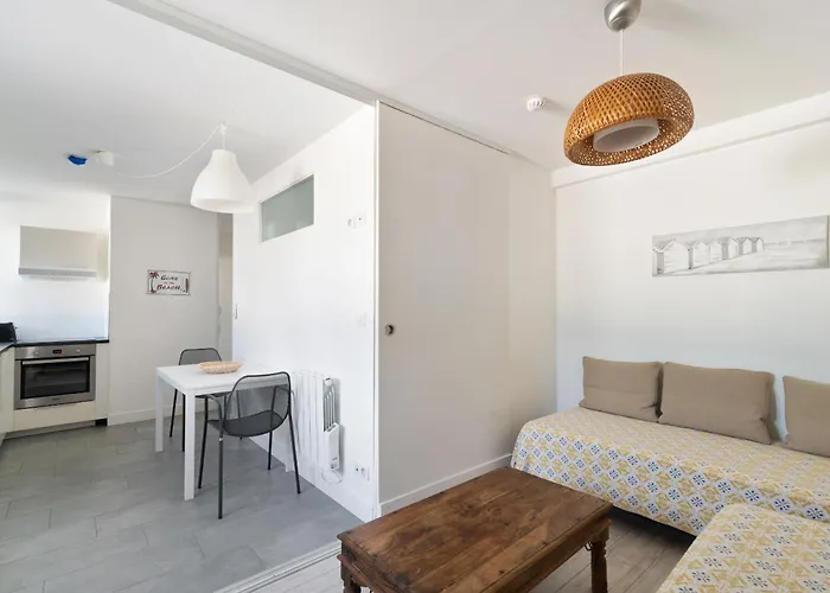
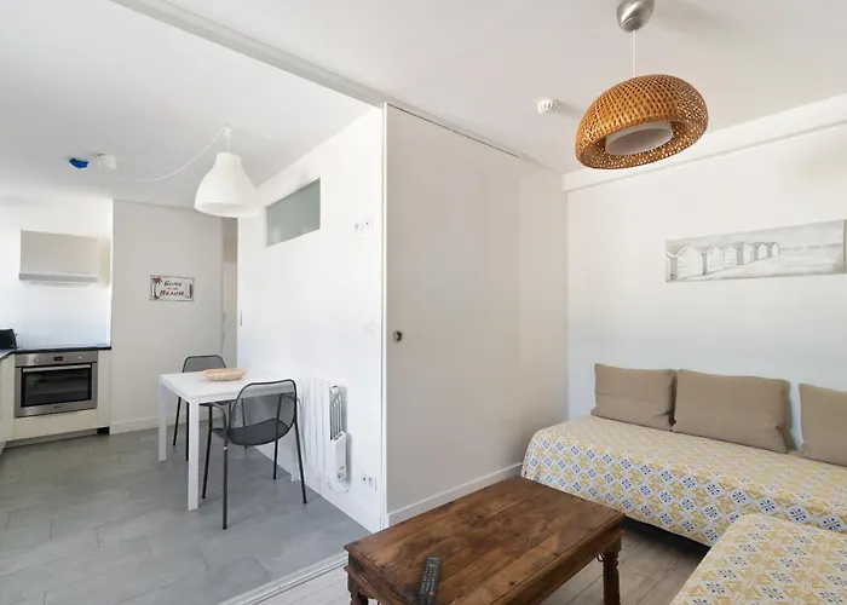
+ remote control (430, 577)
